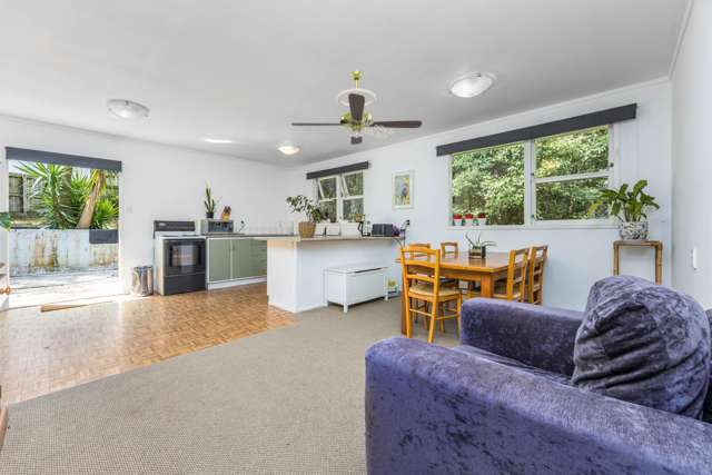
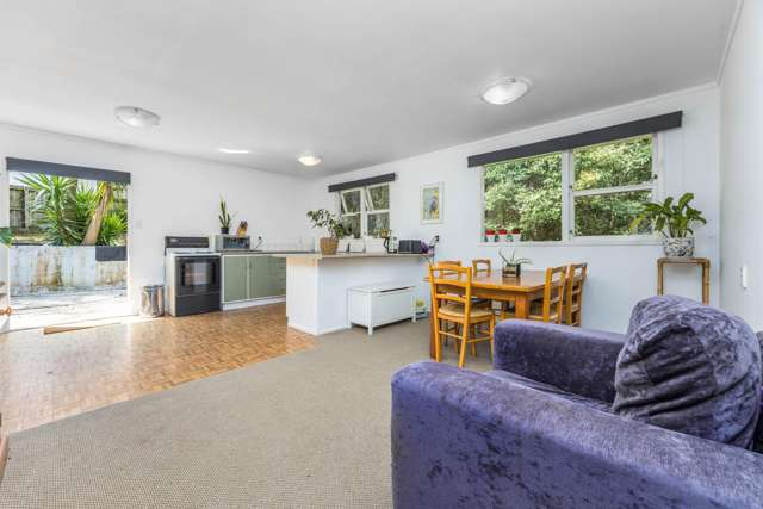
- ceiling fan (356, 108)
